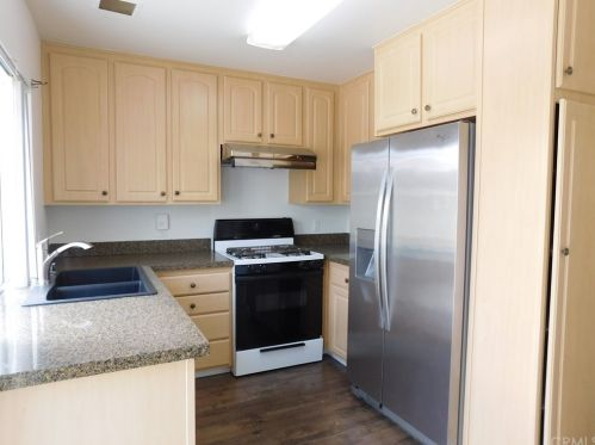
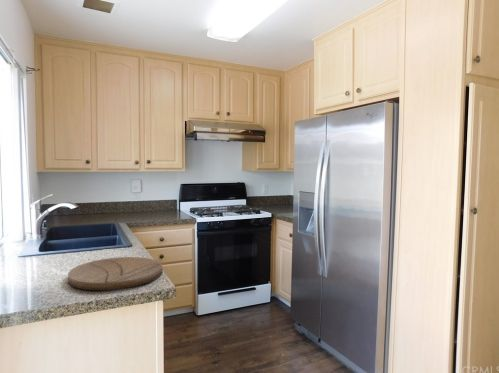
+ cutting board (117, 271)
